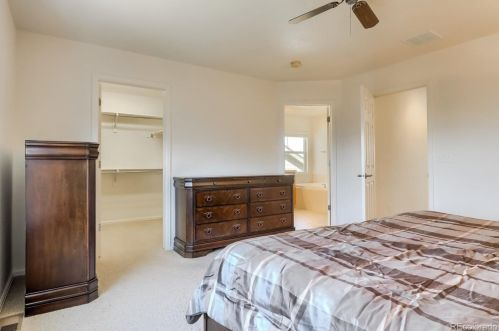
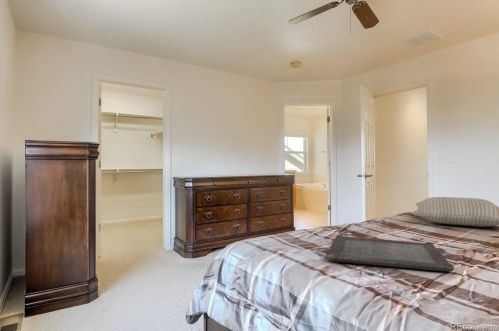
+ serving tray (383, 250)
+ pillow (458, 210)
